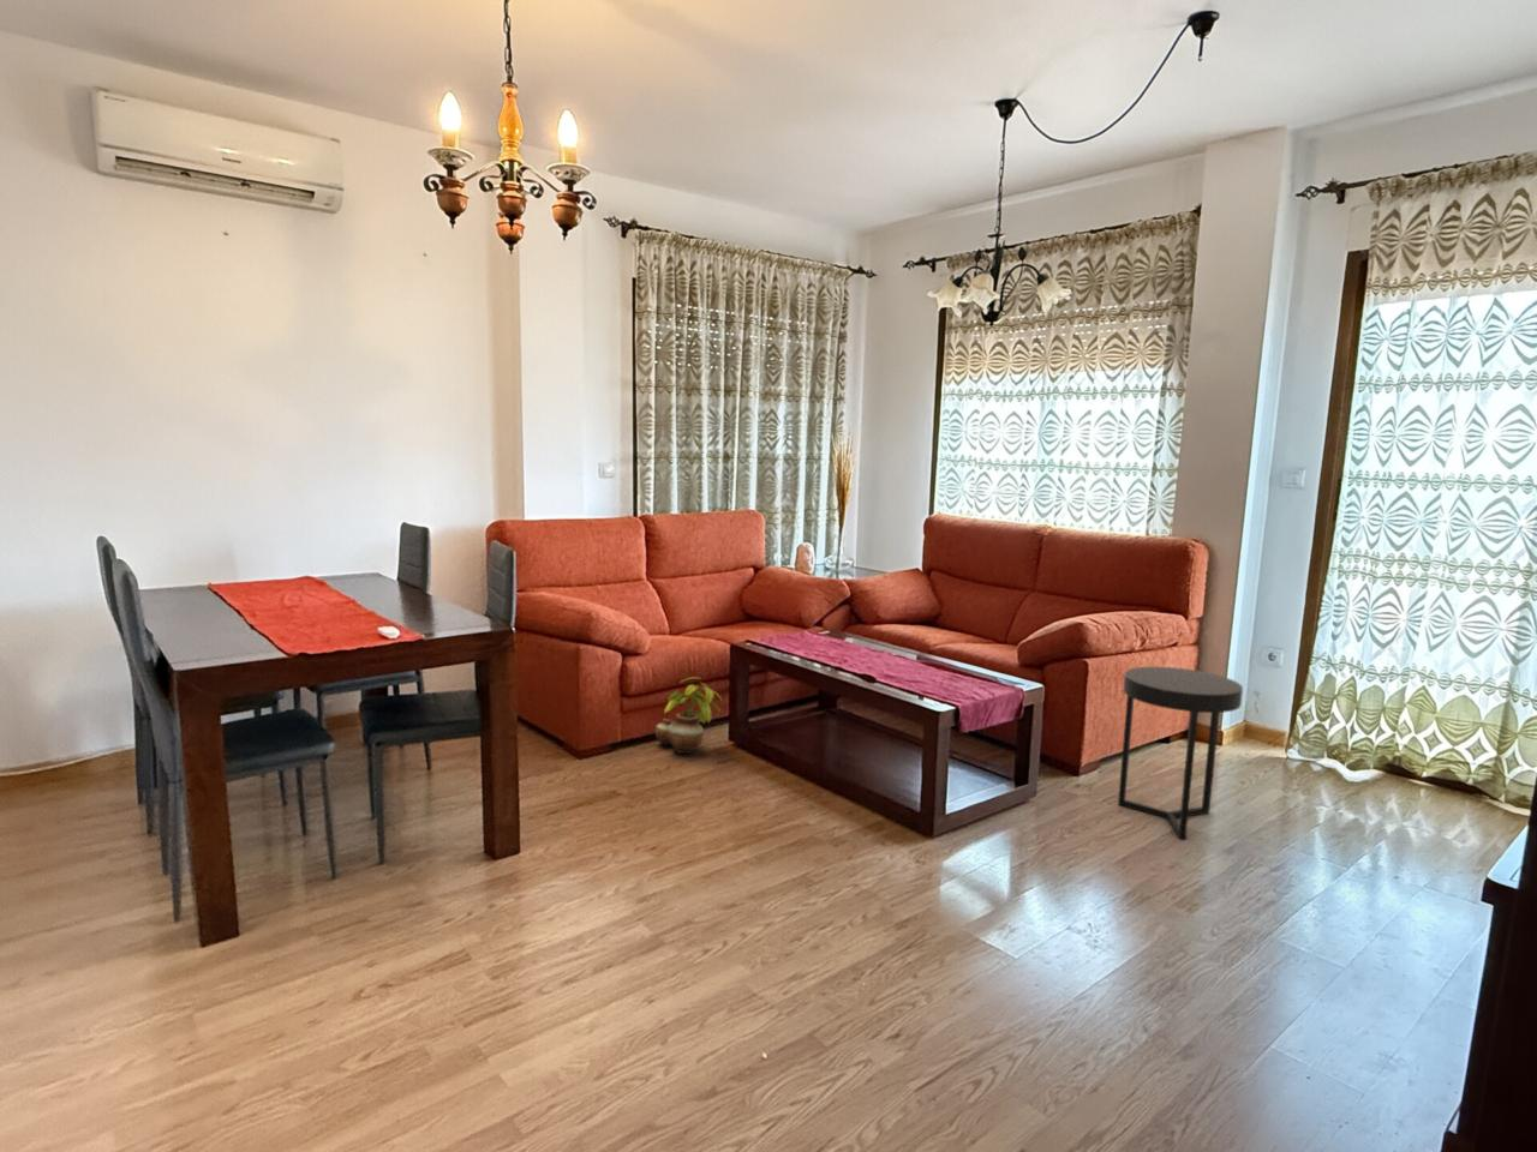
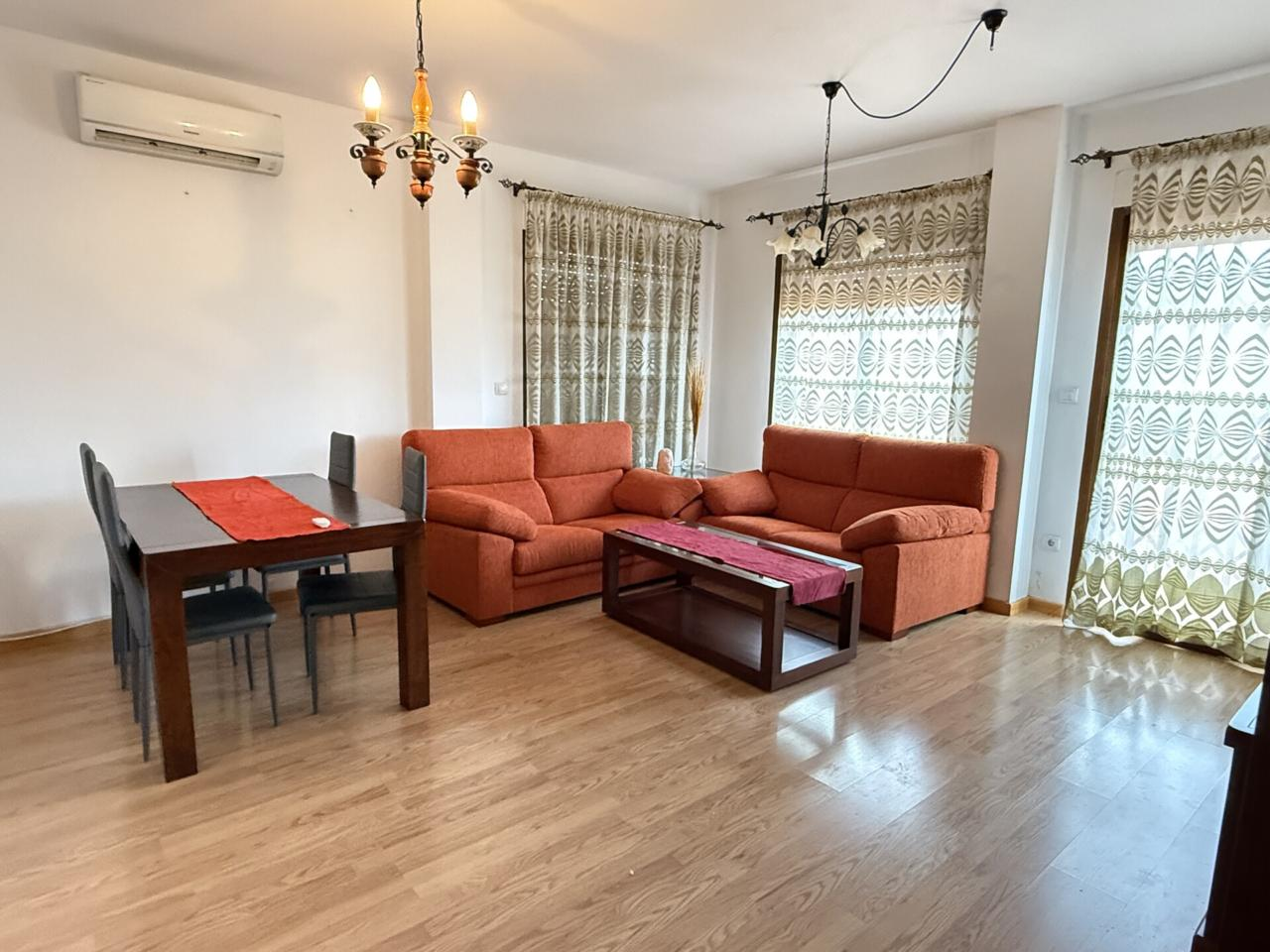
- potted plant (690, 713)
- side table (1186, 749)
